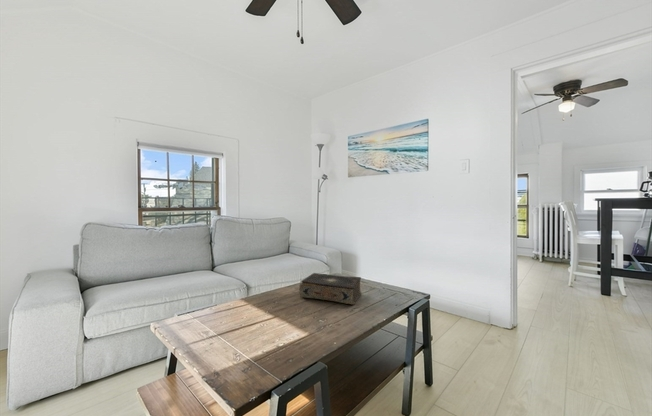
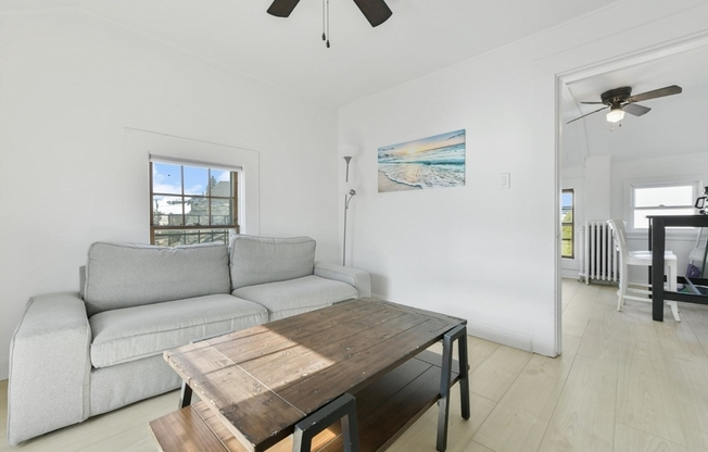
- book (331, 287)
